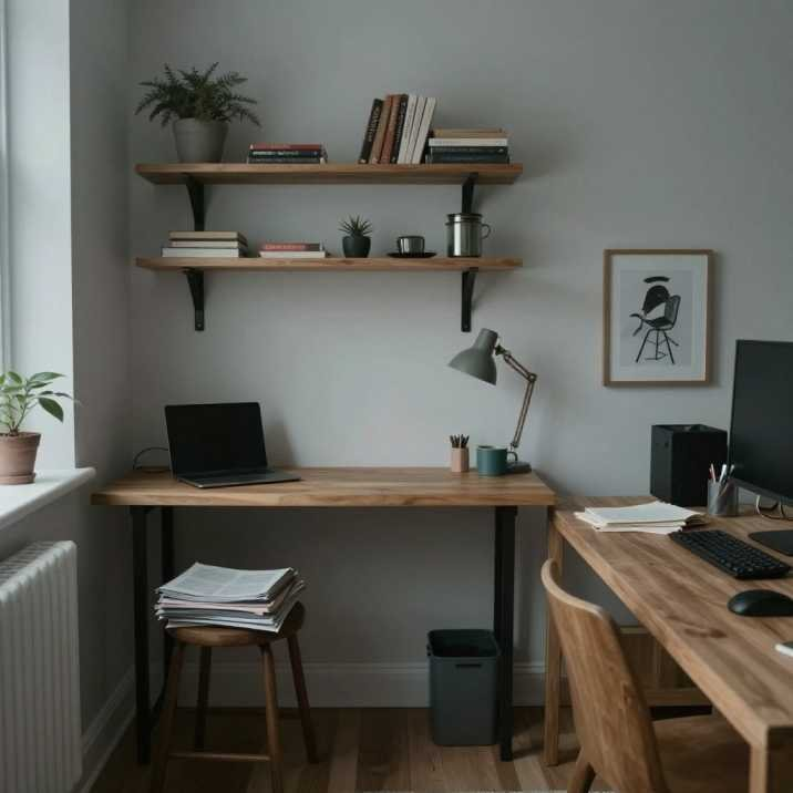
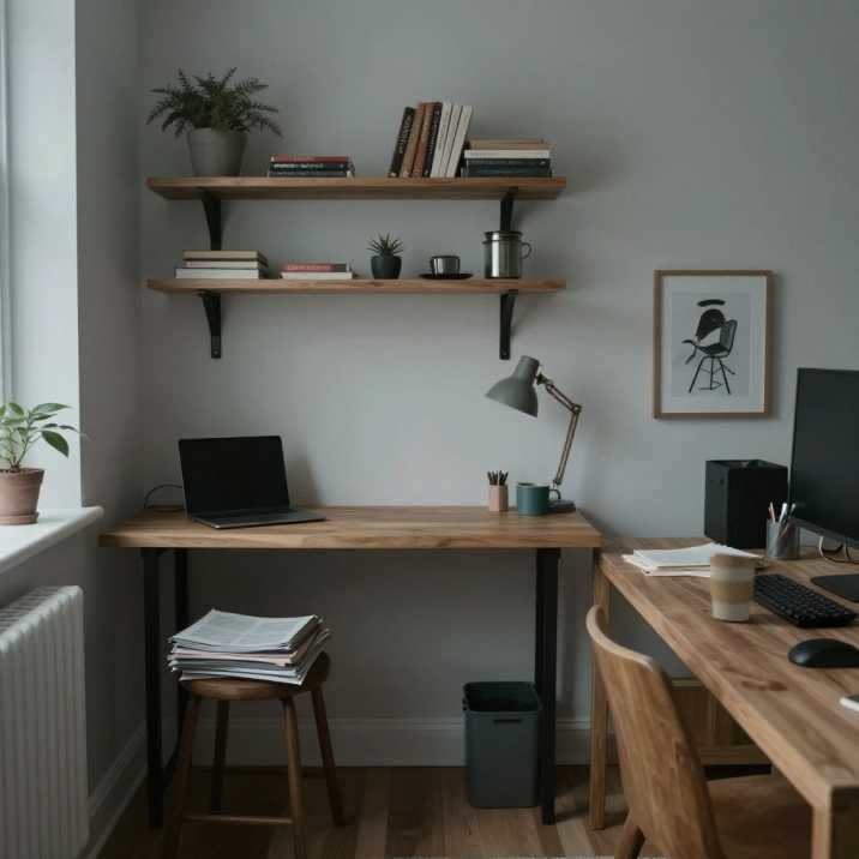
+ coffee cup (732, 584)
